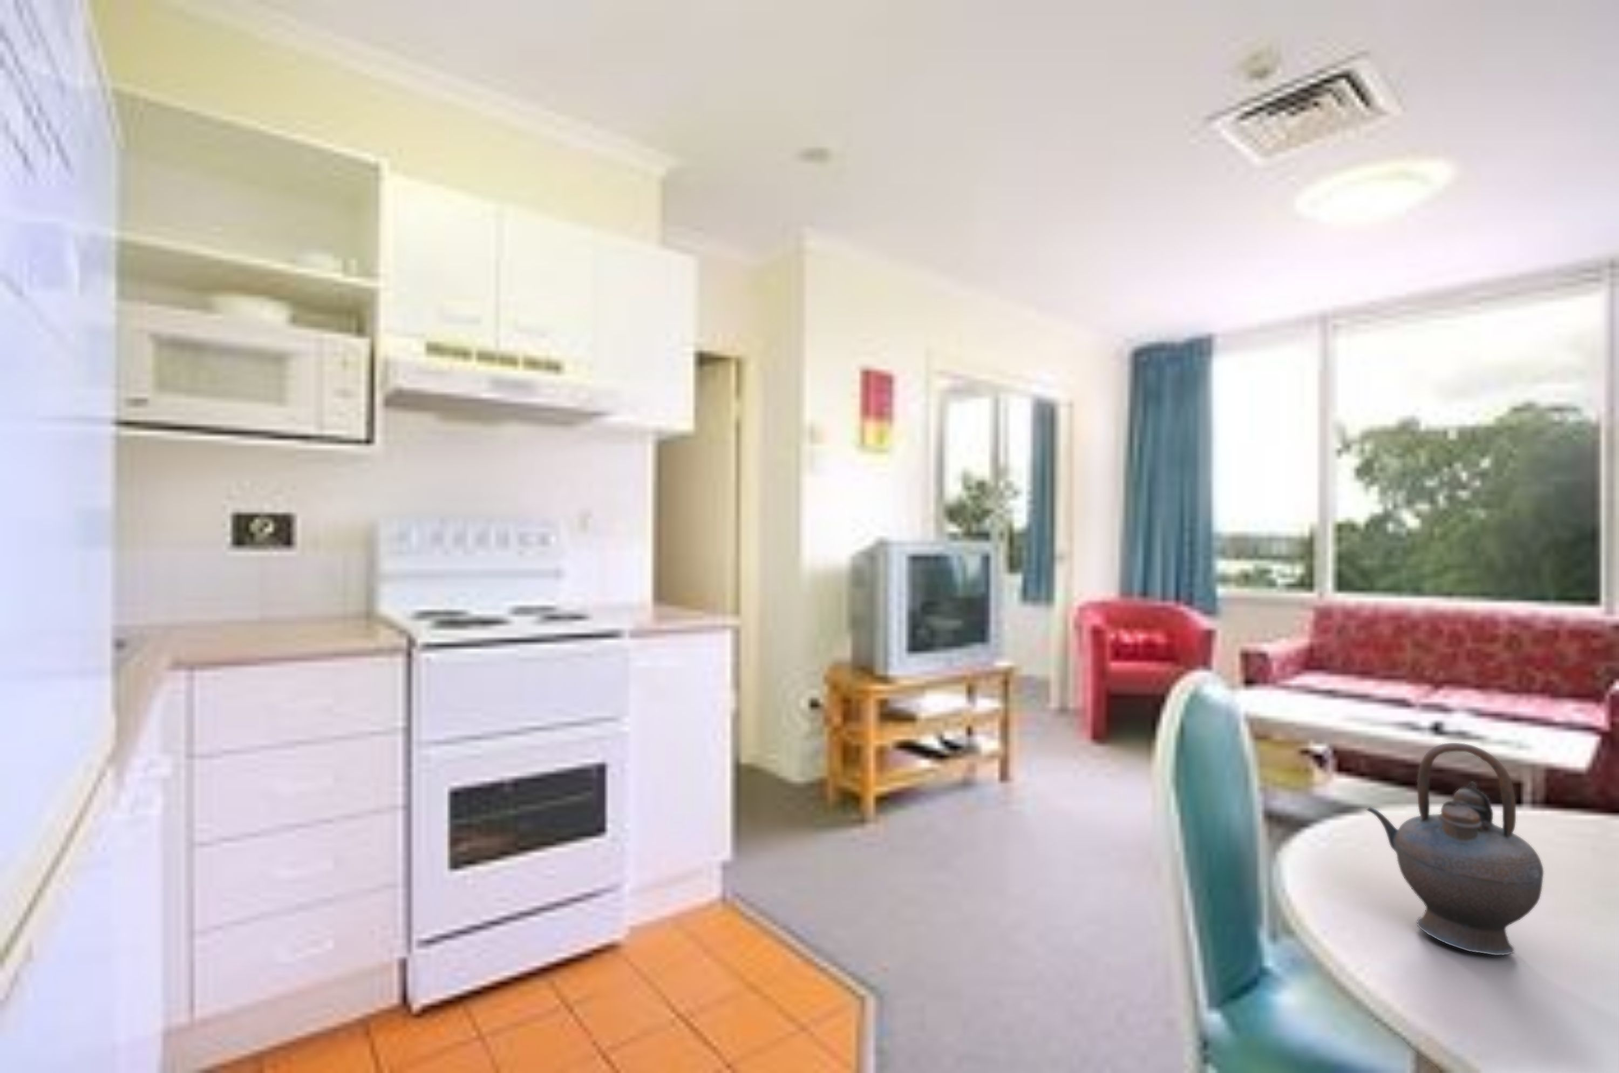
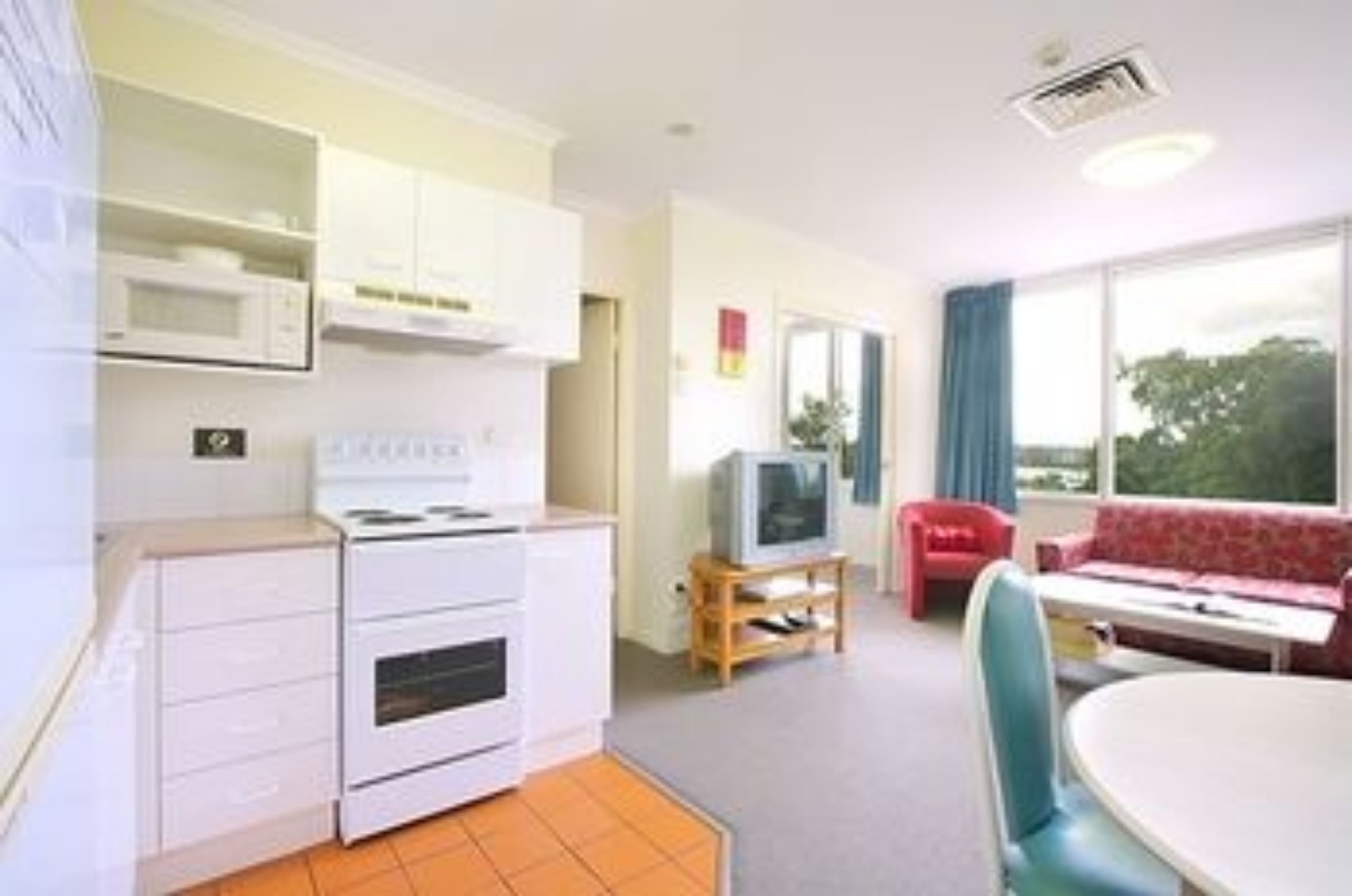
- teapot (1449, 837)
